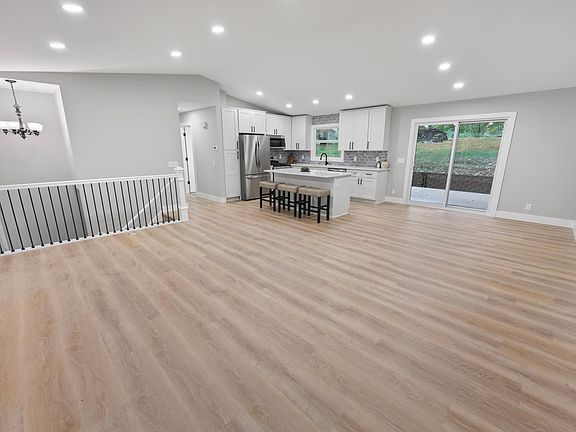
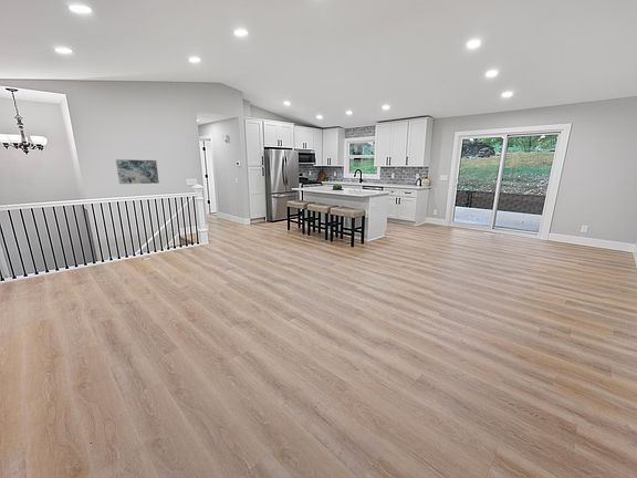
+ wall art (138, 172)
